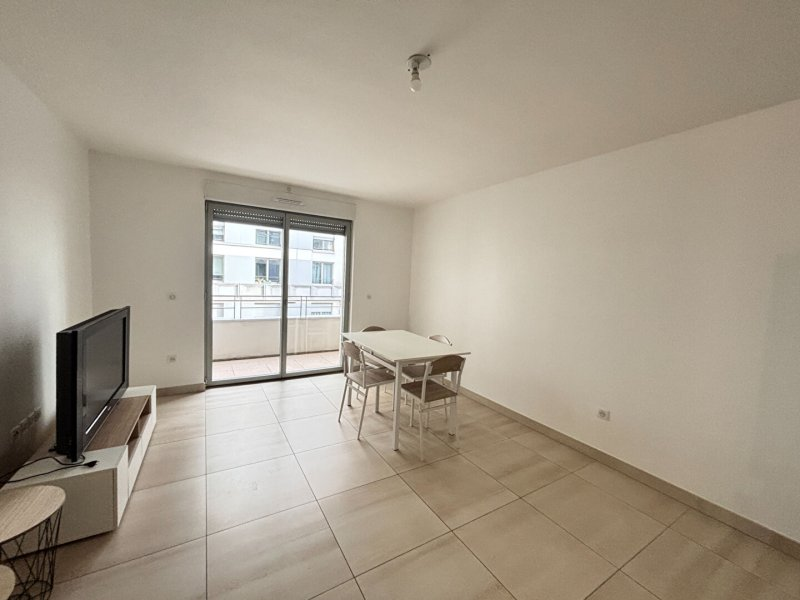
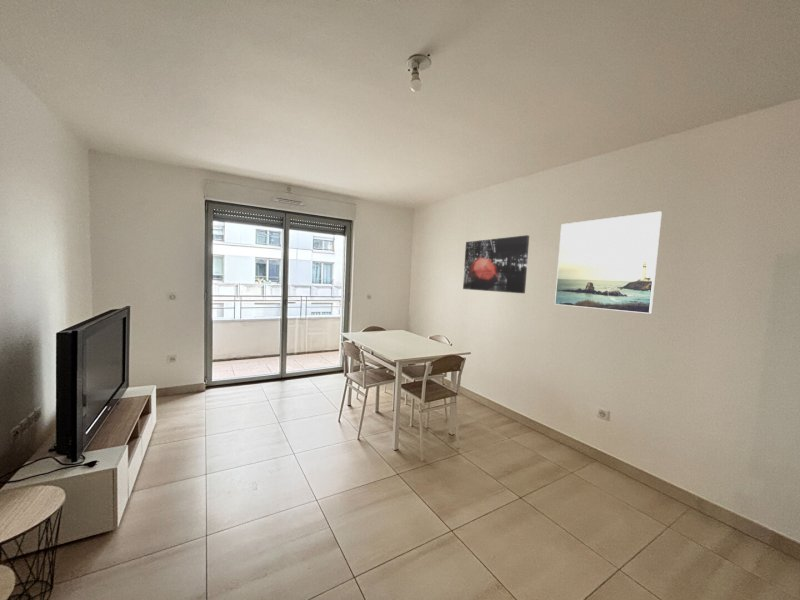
+ wall art (492, 265)
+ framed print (601, 264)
